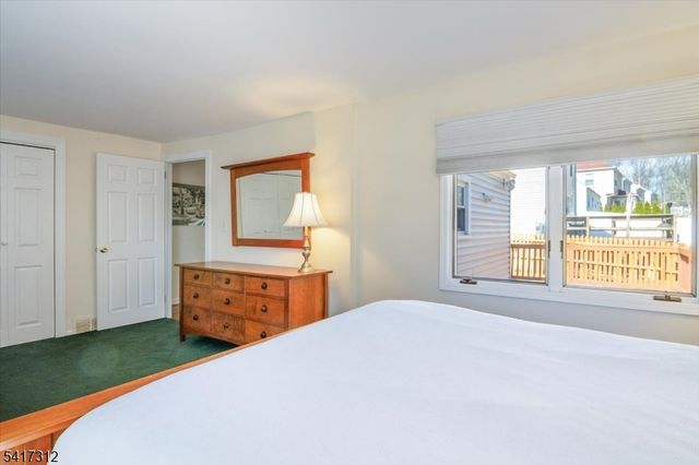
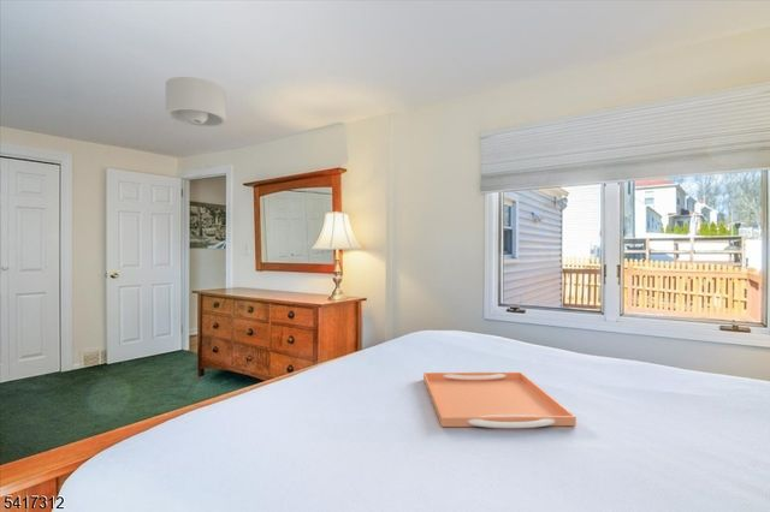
+ ceiling light (196, 105)
+ serving tray (487, 394)
